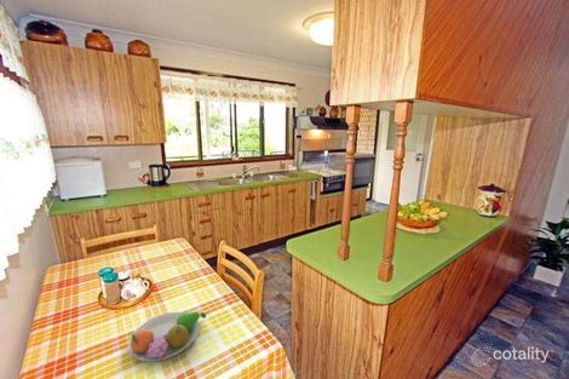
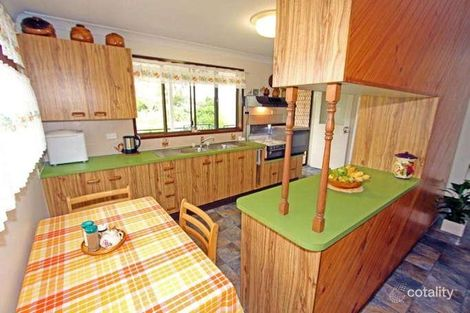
- fruit bowl (167, 327)
